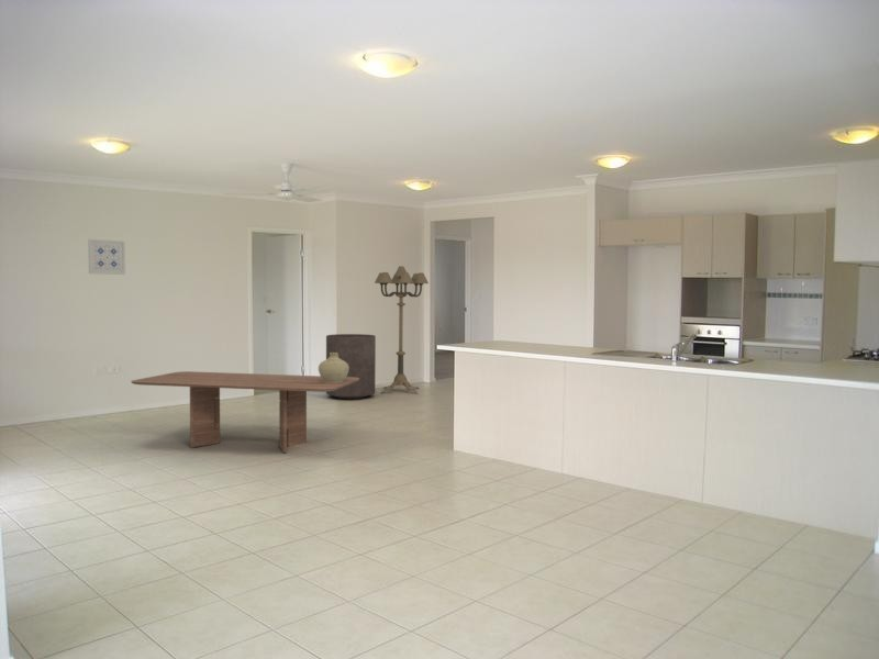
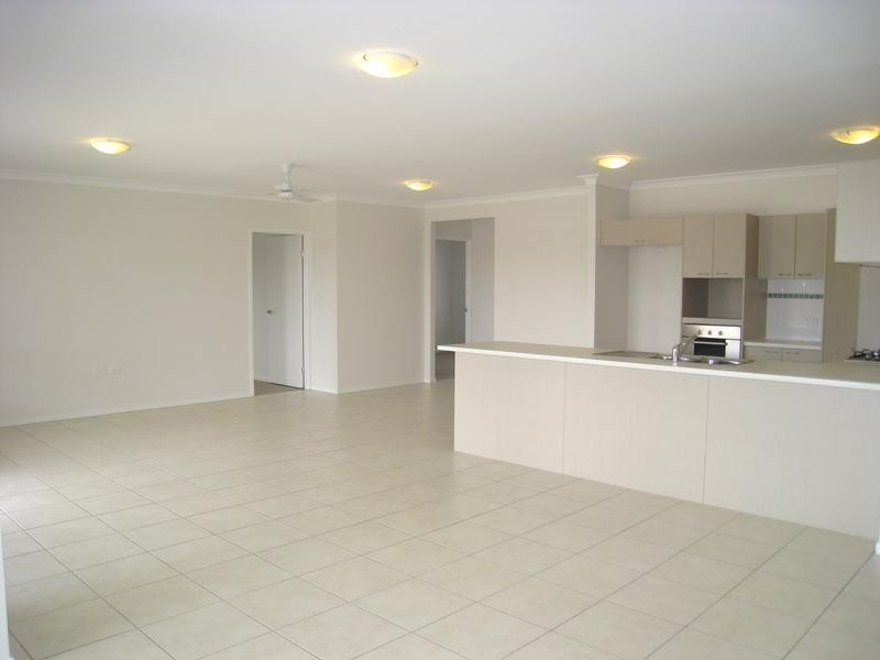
- dining table (248, 388)
- wall art (107, 257)
- ceramic jug (333, 367)
- trash can (351, 366)
- floor lamp (400, 328)
